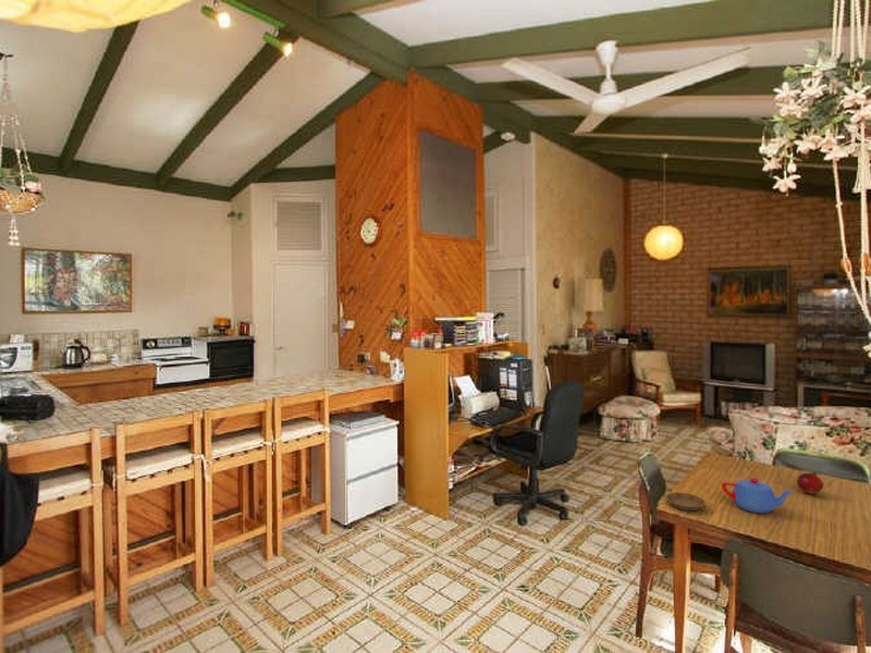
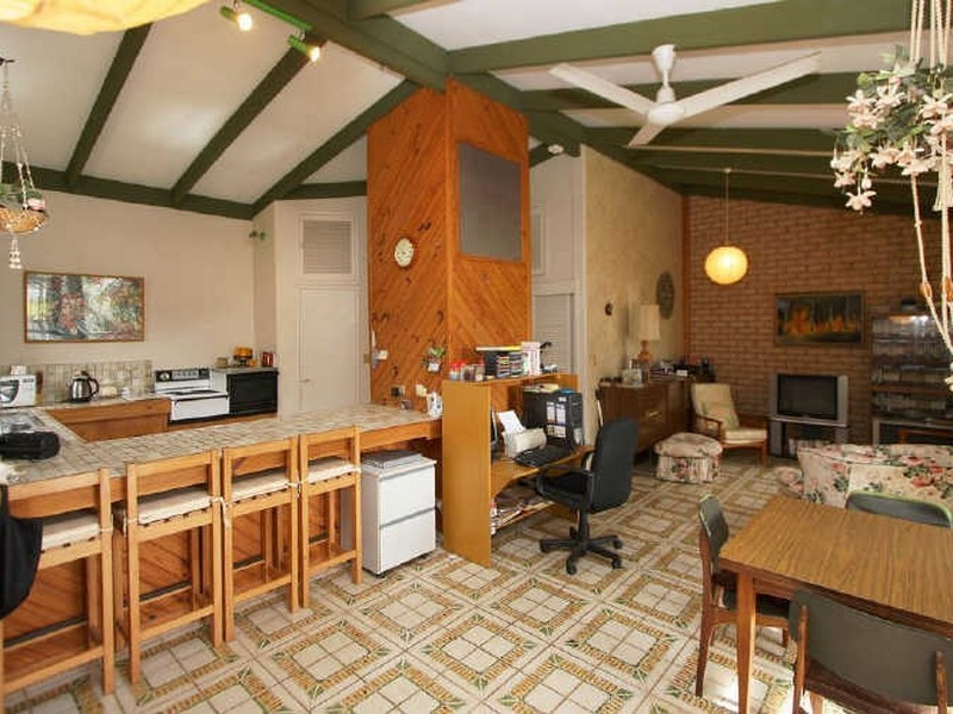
- saucer (685, 502)
- teapot (756, 493)
- fruit (809, 482)
